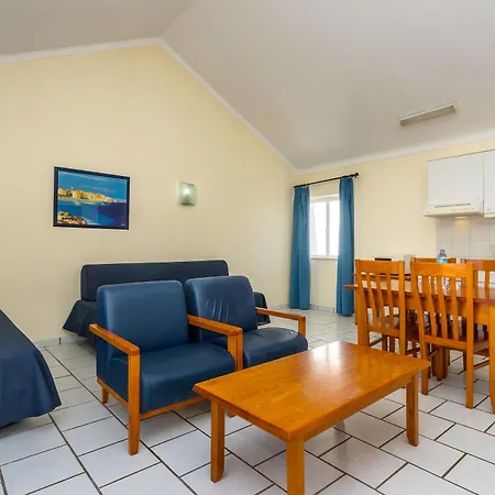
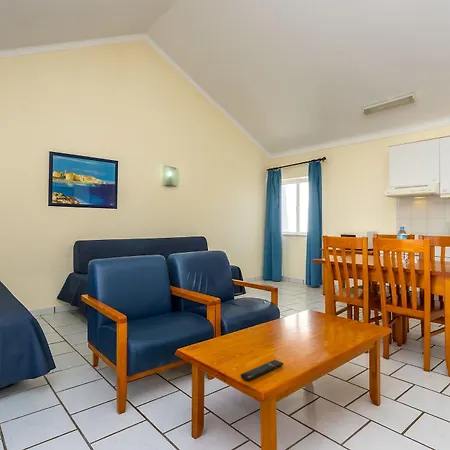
+ remote control (262, 370)
